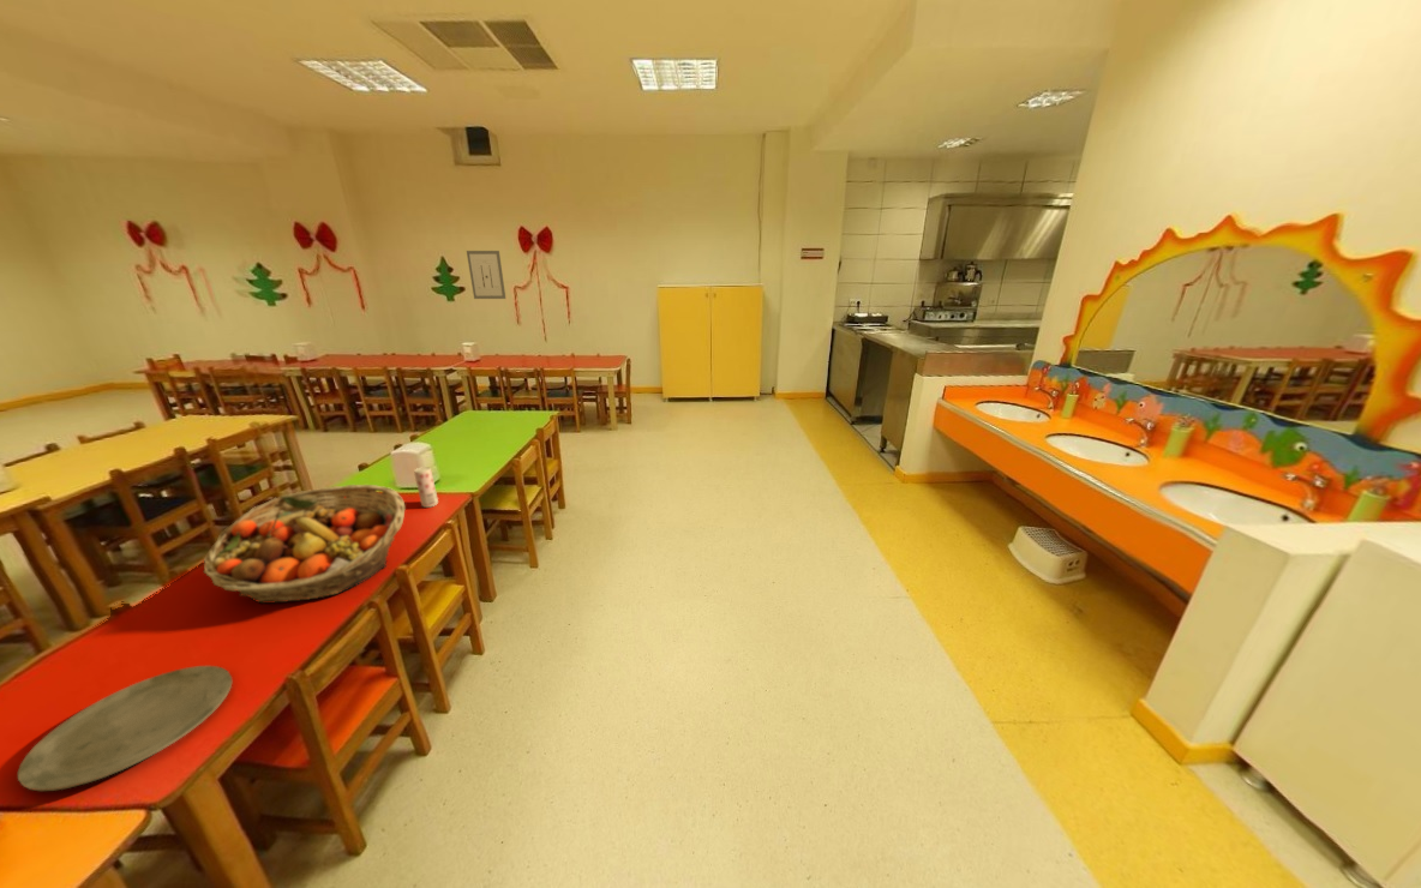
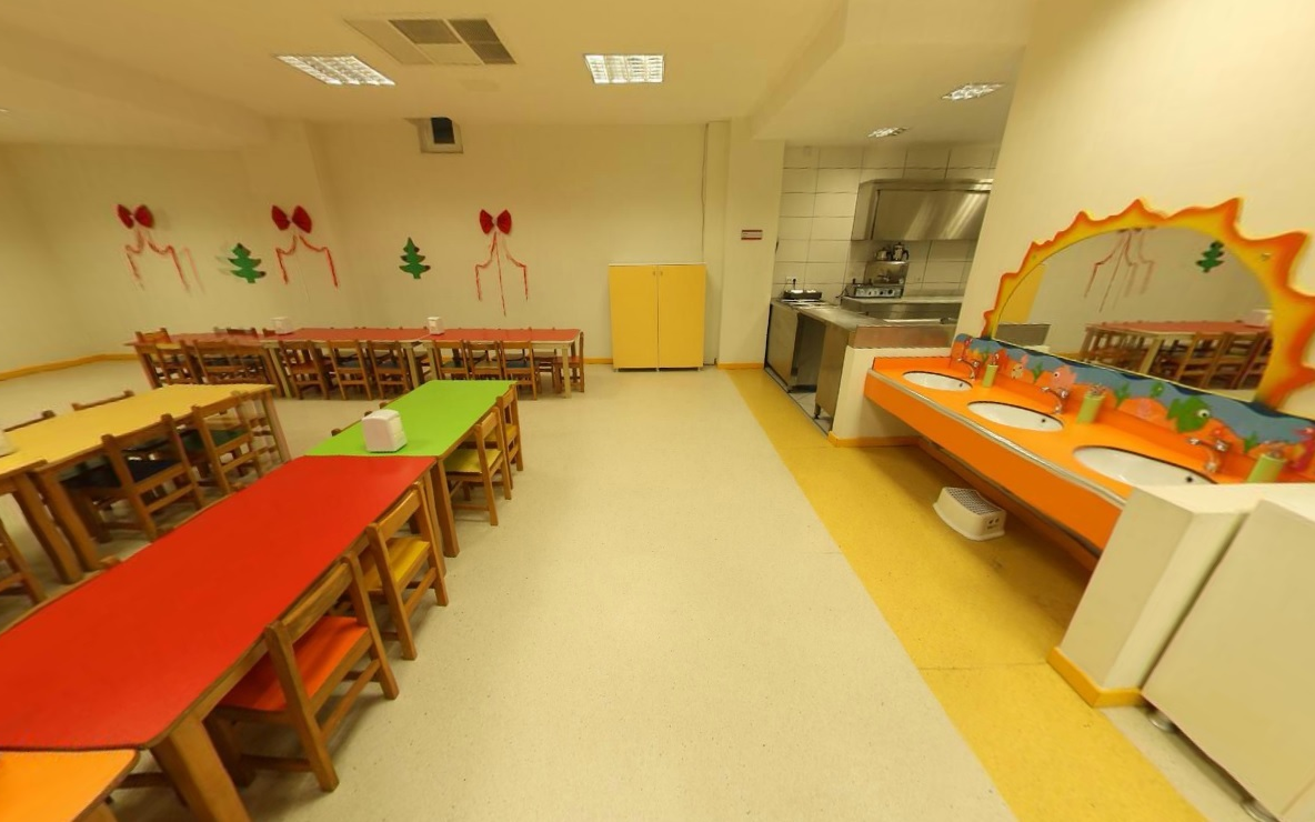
- fruit basket (316, 541)
- beverage can (426, 486)
- plate (137, 721)
- wall art (486, 275)
